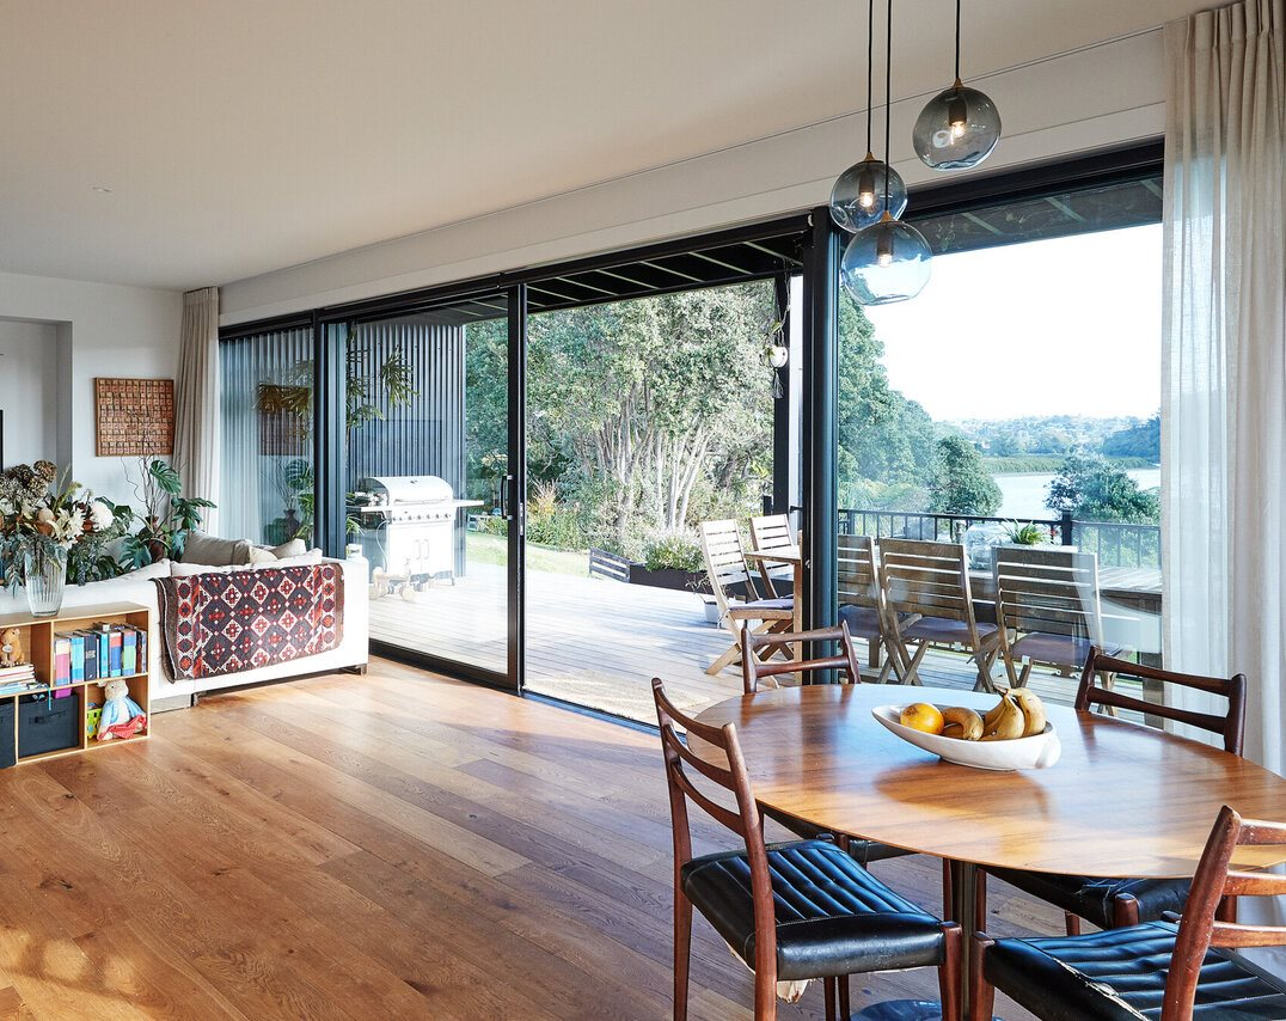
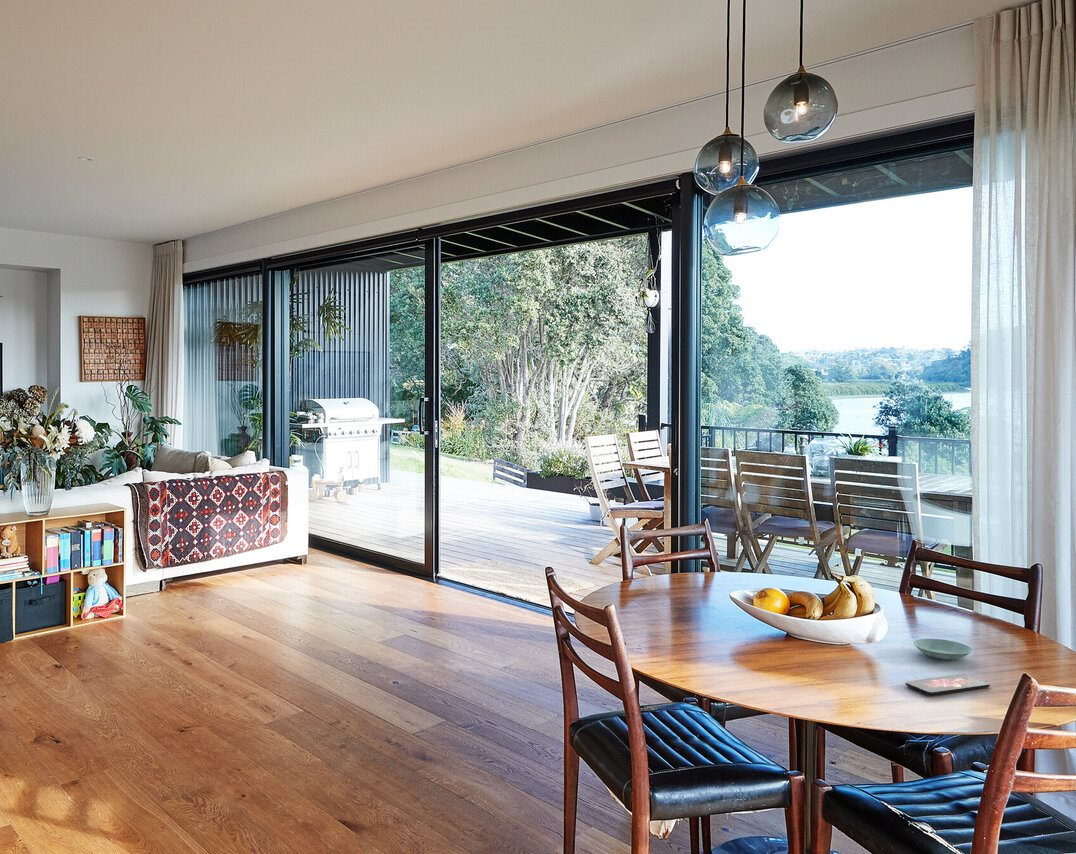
+ smartphone (947, 684)
+ saucer (942, 650)
